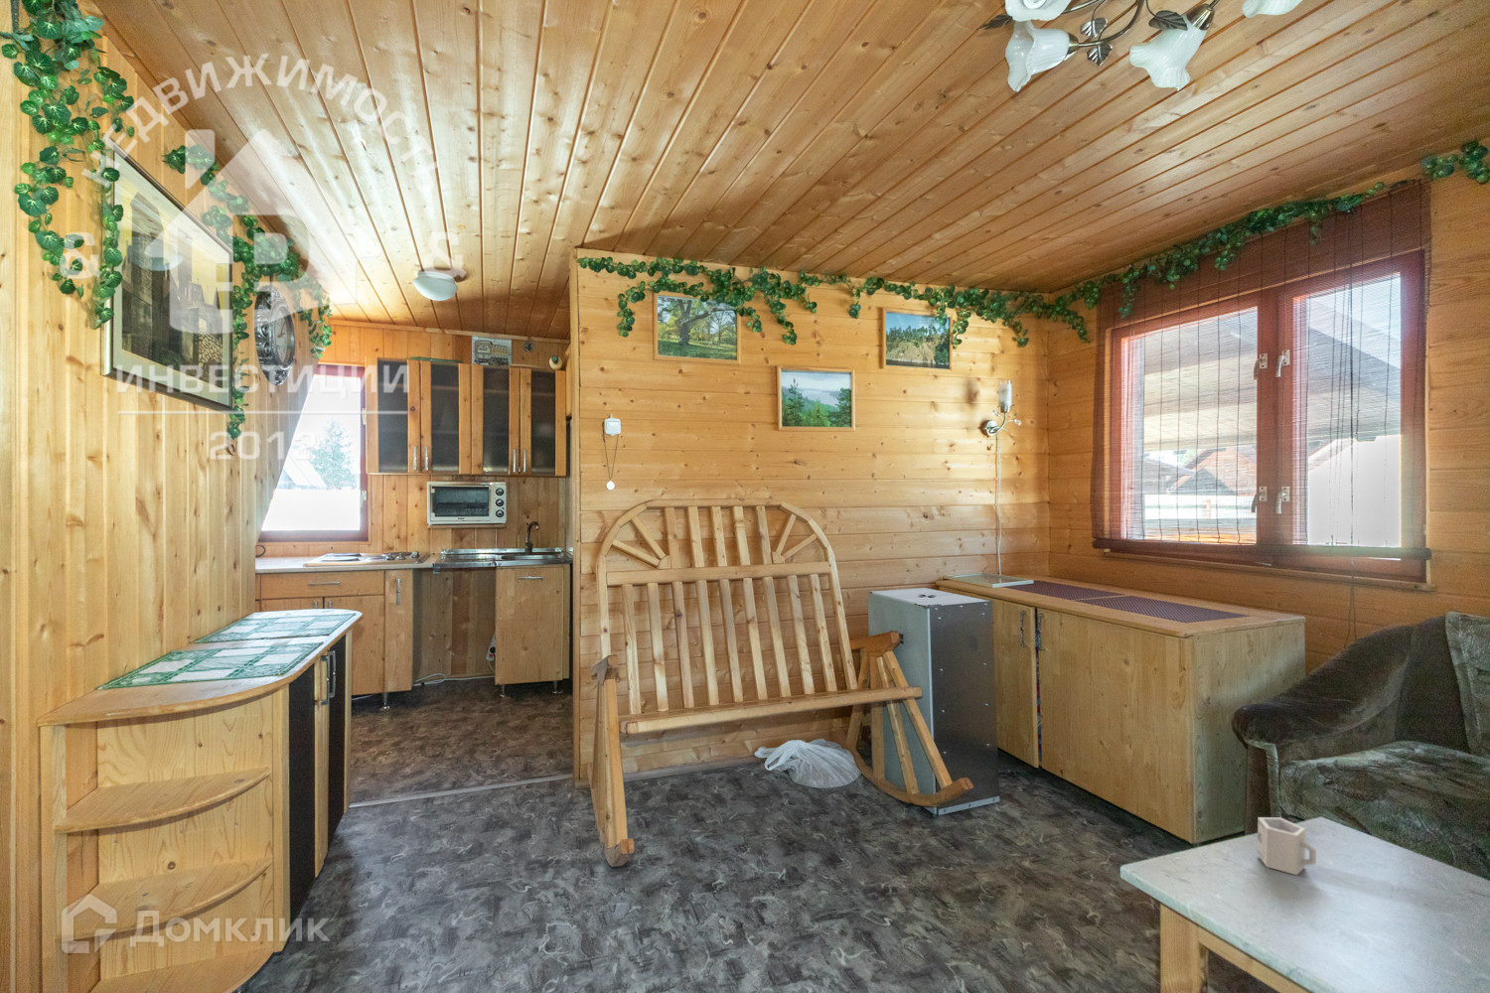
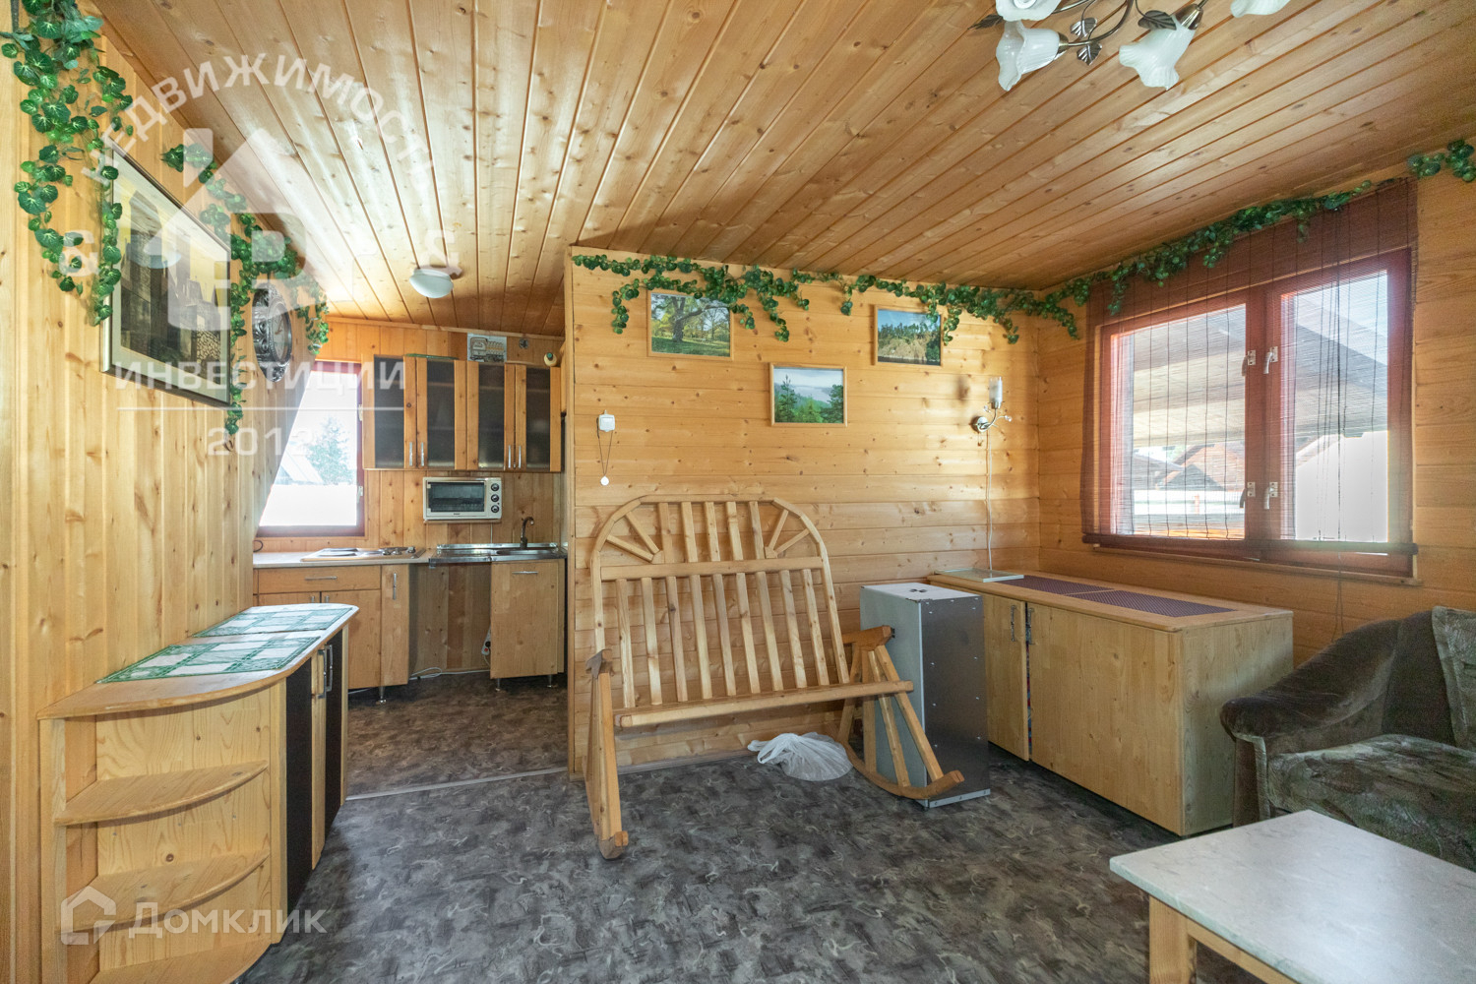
- cup (1285, 846)
